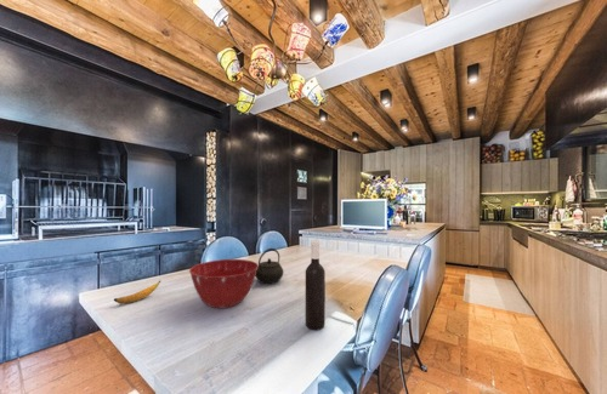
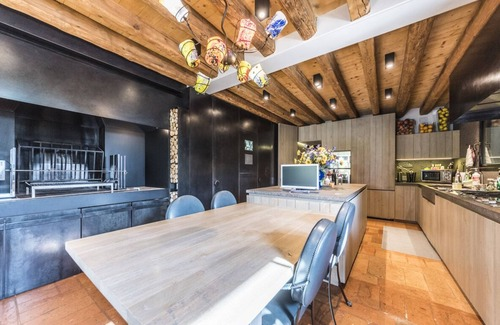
- mixing bowl (225, 284)
- wine bottle (314, 282)
- kettle (267, 264)
- banana (138, 292)
